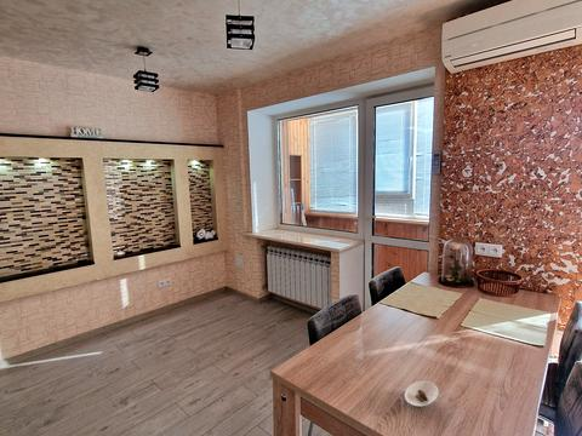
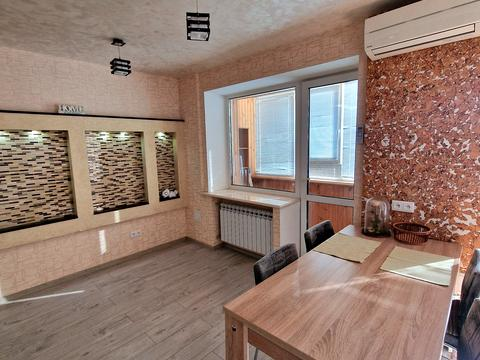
- saucer (421, 395)
